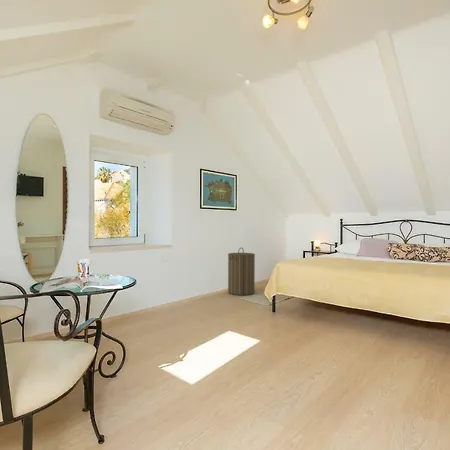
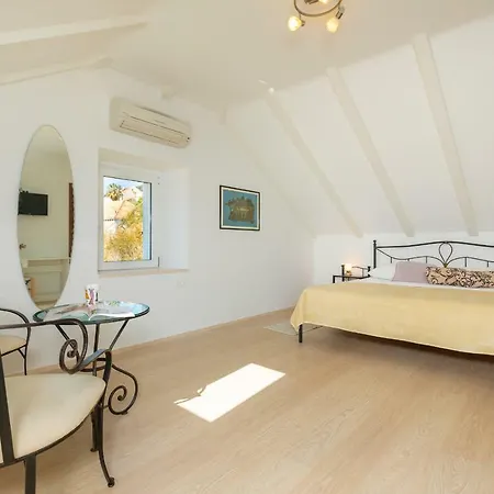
- laundry hamper (241, 269)
